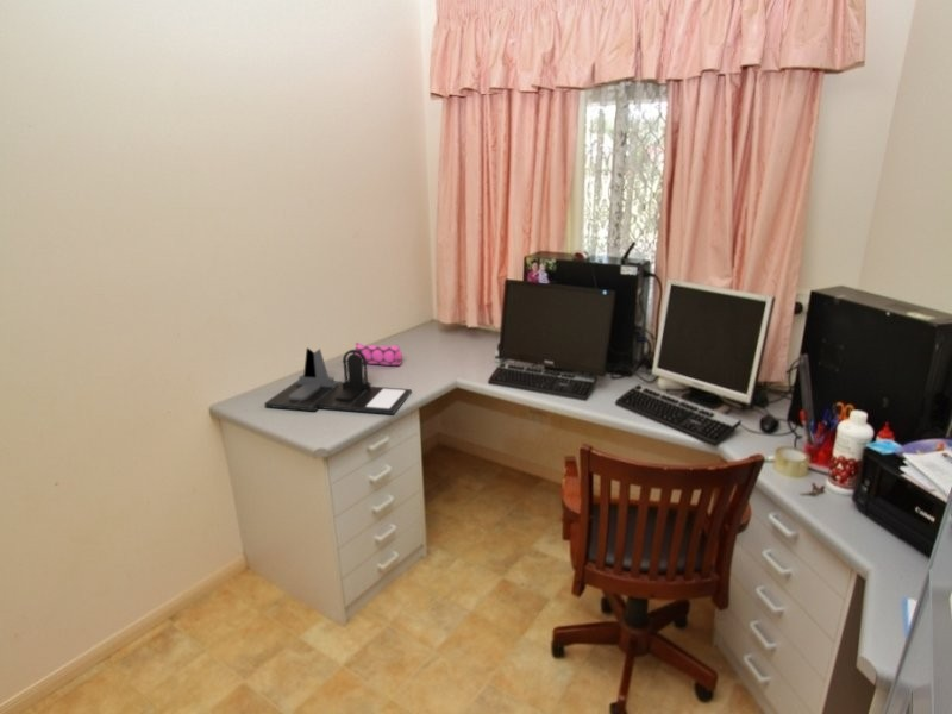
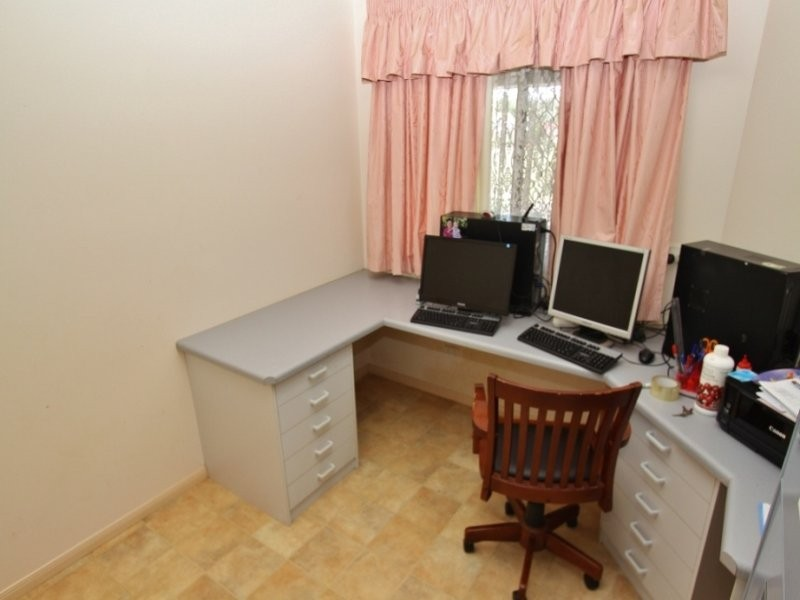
- desk organizer (344, 376)
- pencil case (377, 353)
